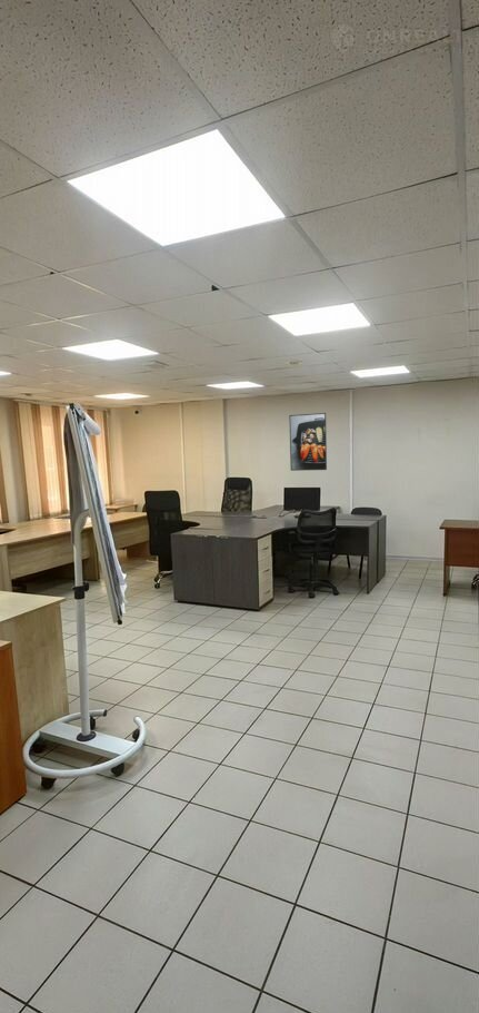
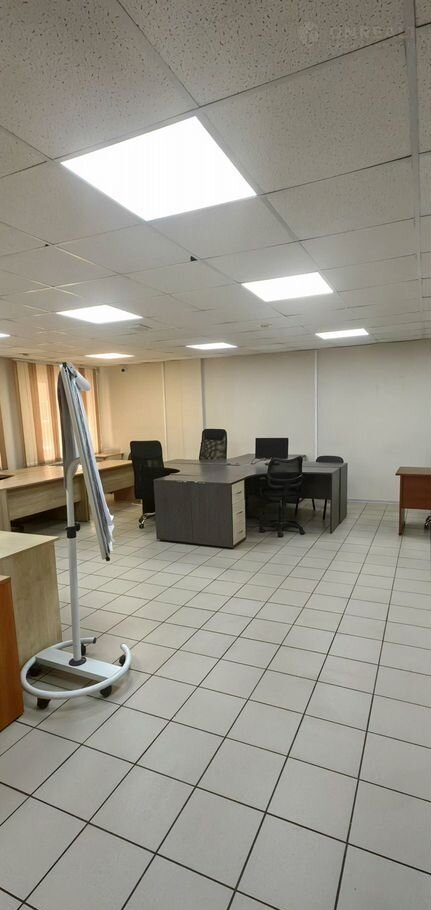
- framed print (308, 442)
